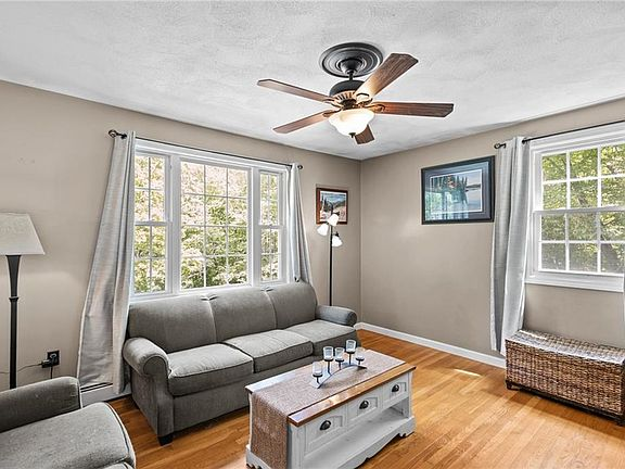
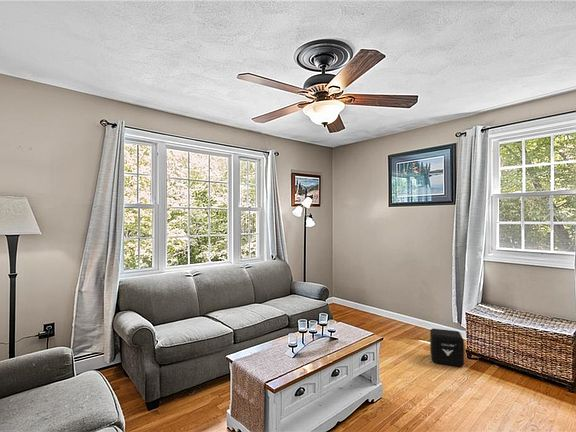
+ air purifier (446, 347)
